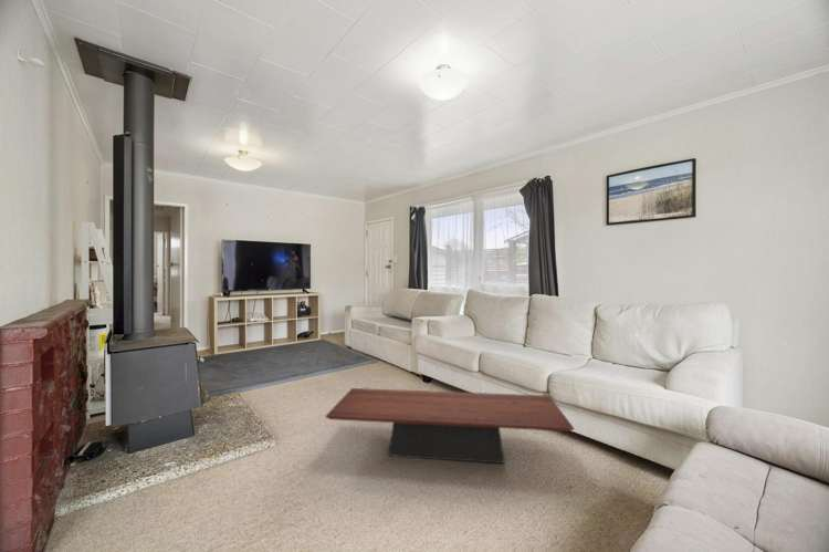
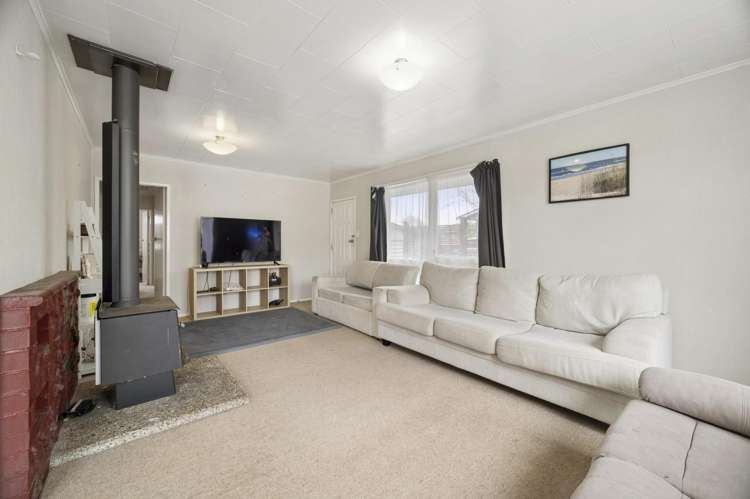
- coffee table (445, 427)
